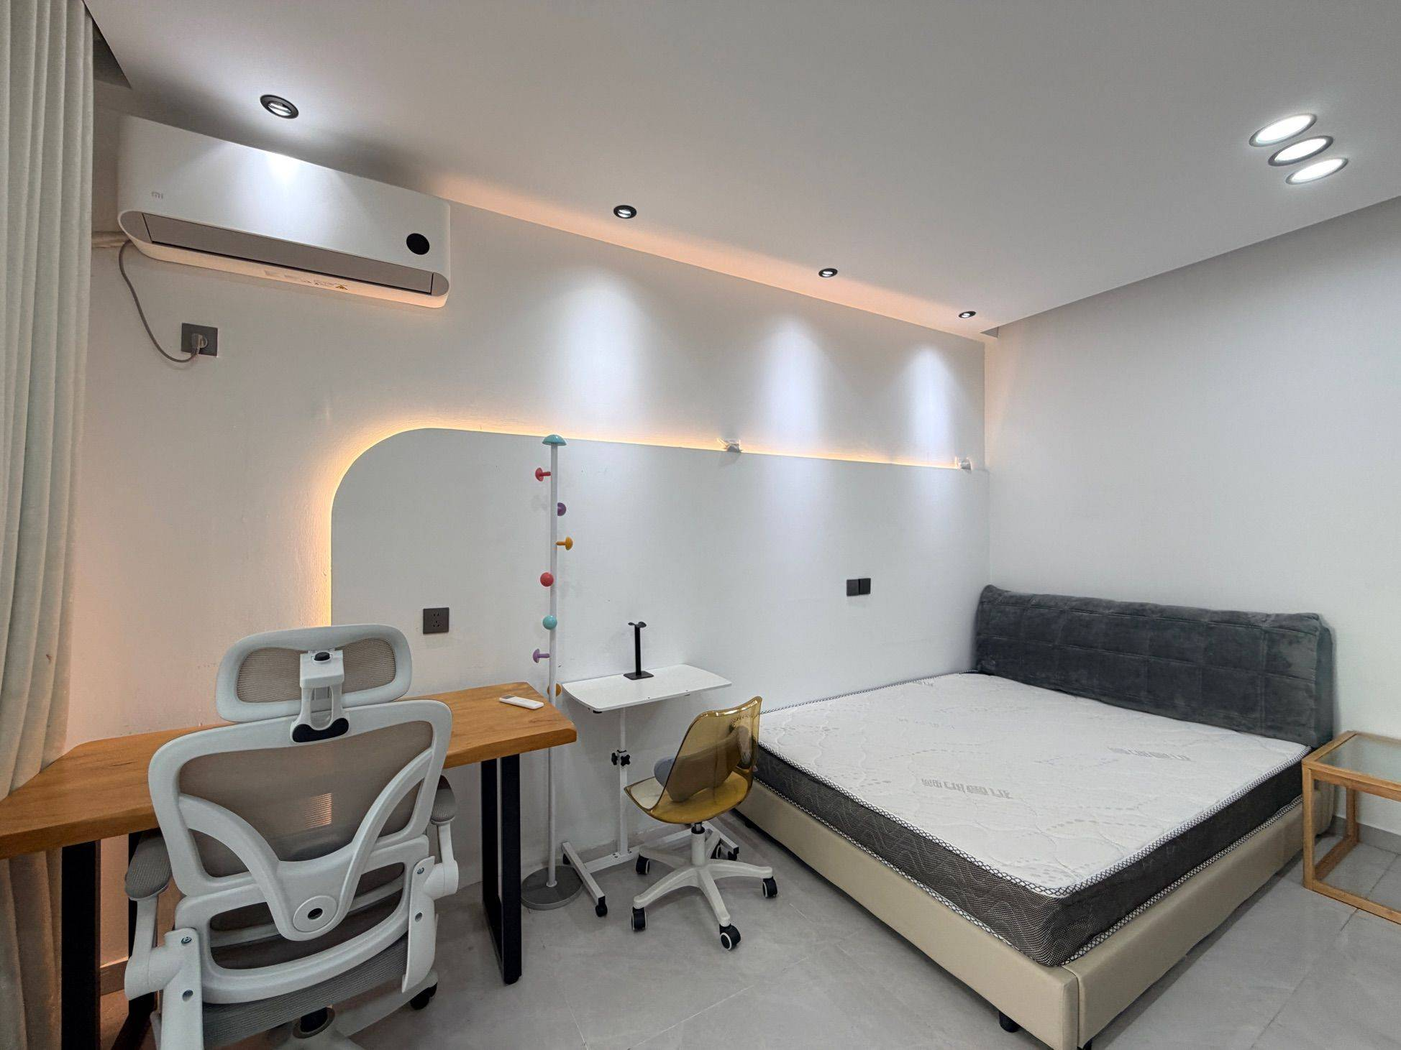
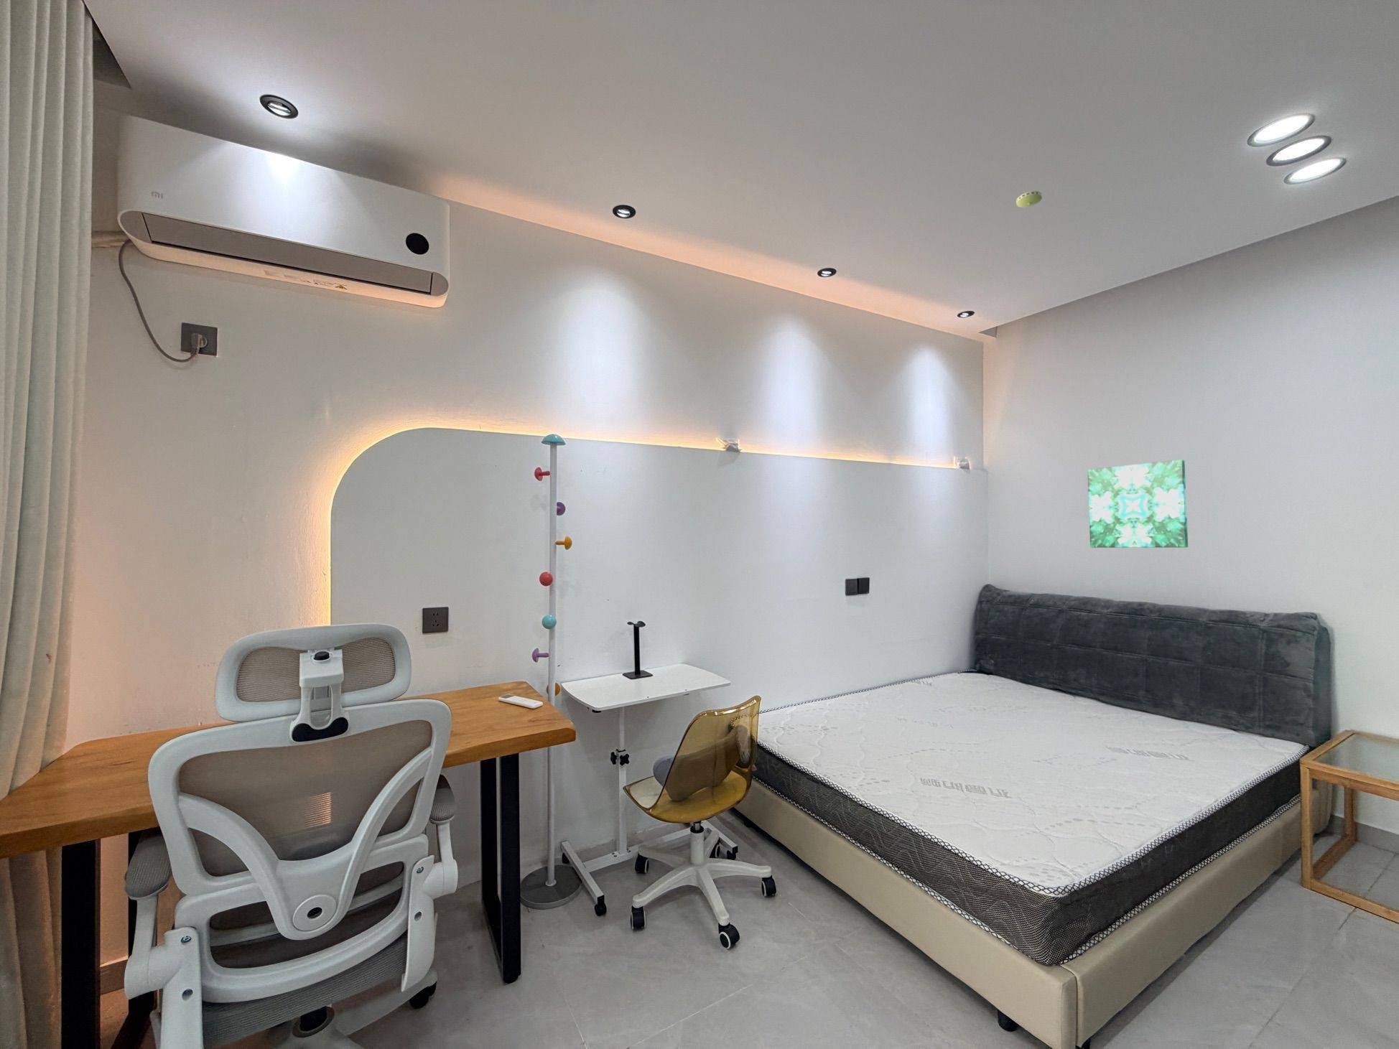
+ wall art (1135, 506)
+ smoke detector (1029, 198)
